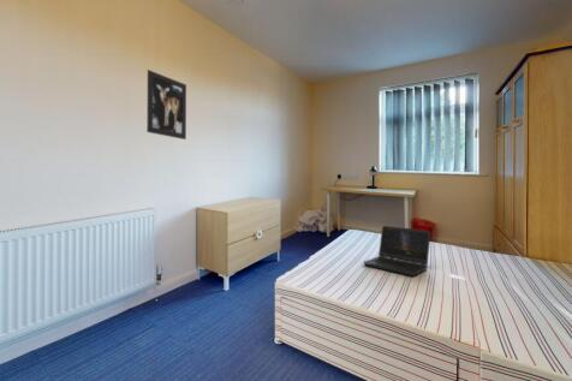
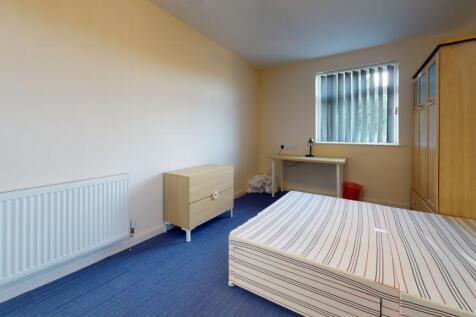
- wall art (167, 106)
- laptop computer (395, 248)
